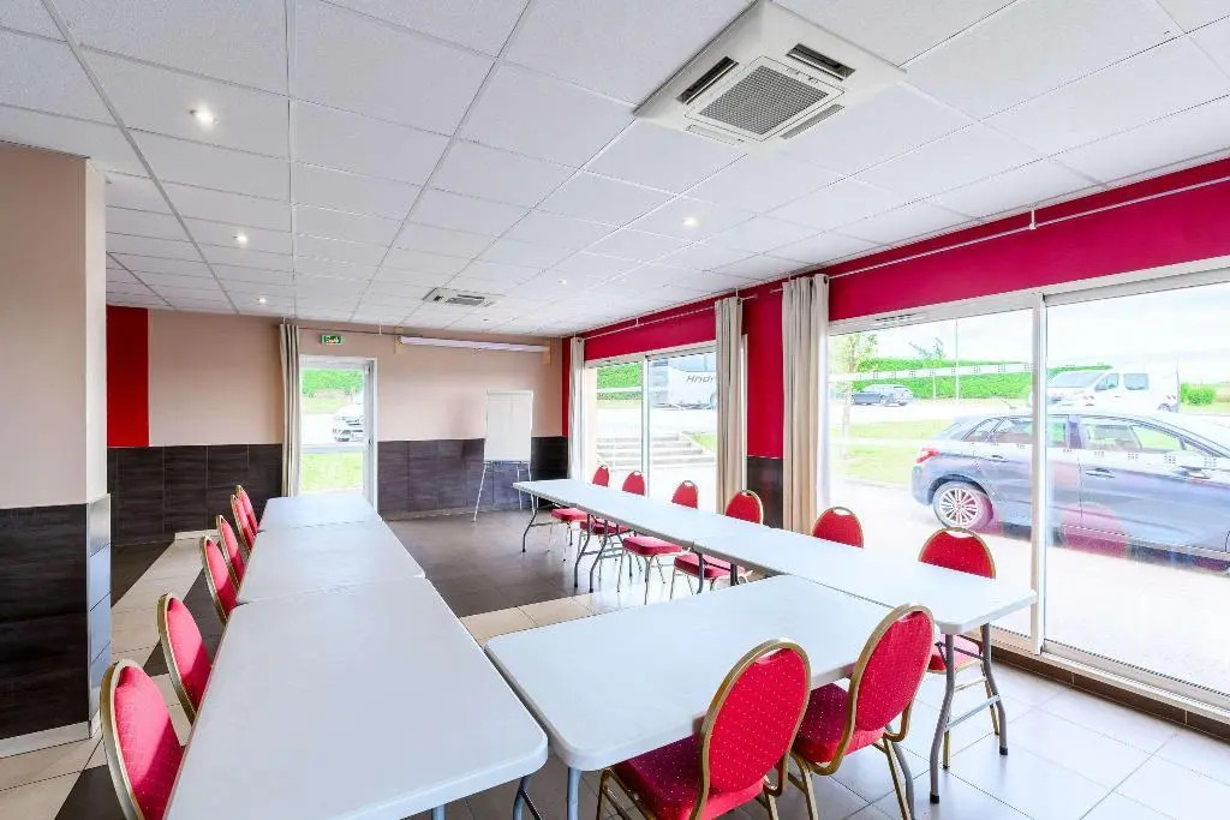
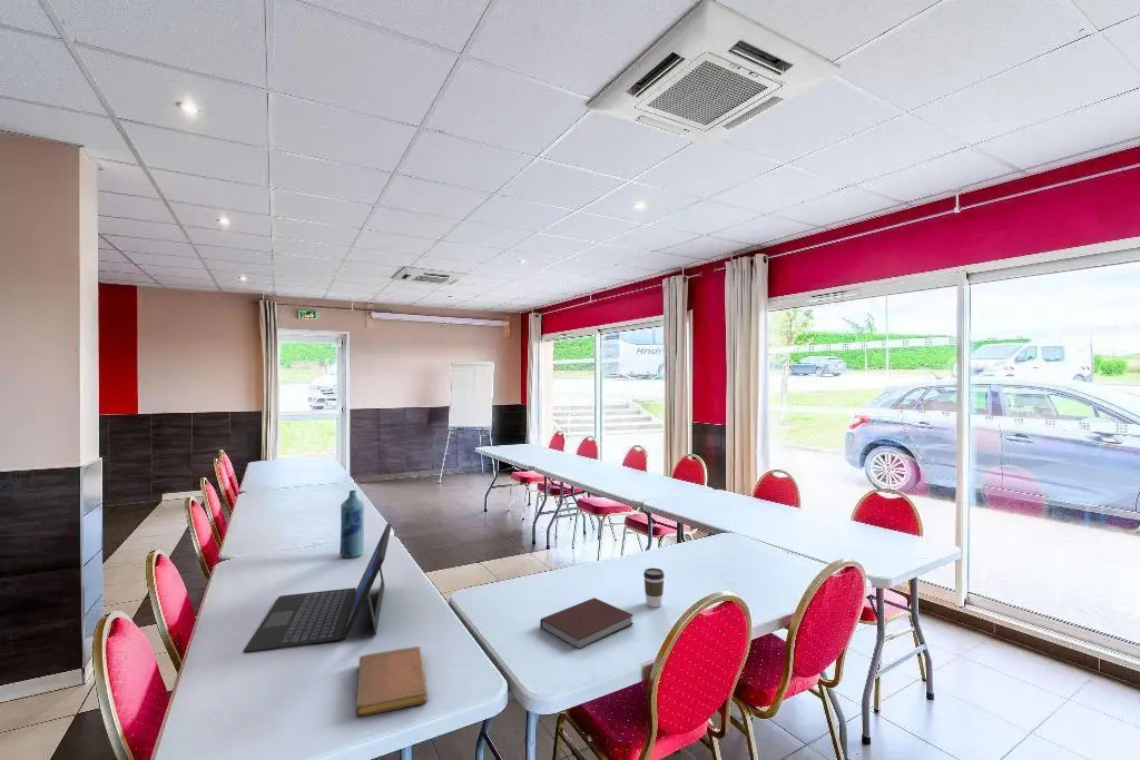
+ bottle (352, 523)
+ coffee cup (653, 588)
+ notebook (587, 621)
+ laptop (332, 590)
+ notebook (391, 678)
